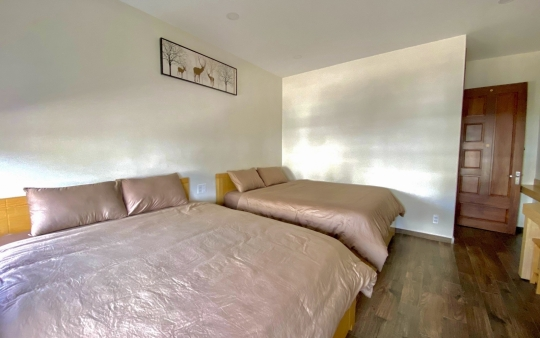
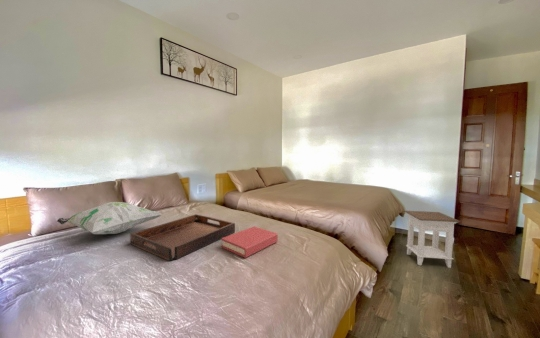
+ decorative pillow (111, 217)
+ nightstand (432, 239)
+ serving tray (186, 232)
+ hardback book (250, 240)
